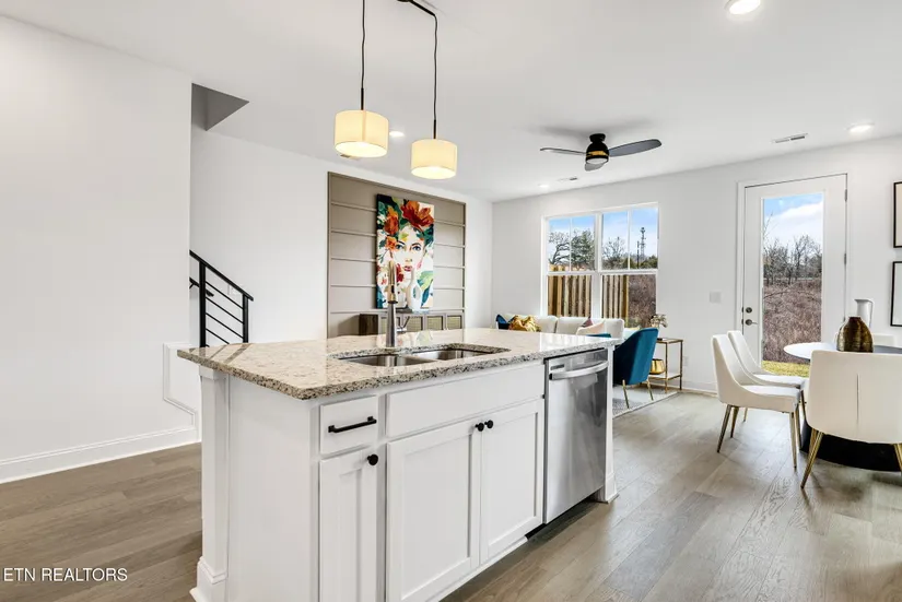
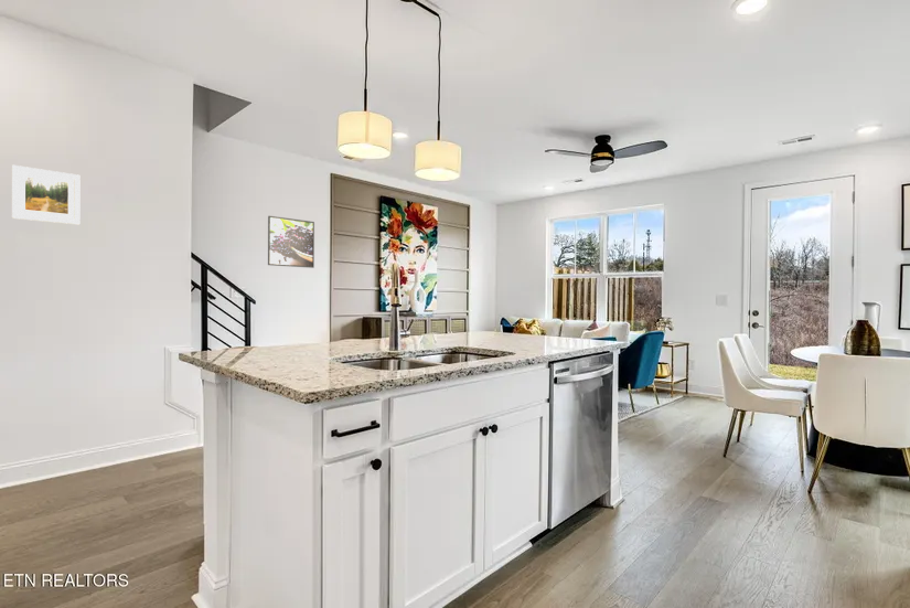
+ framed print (291, 243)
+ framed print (46, 195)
